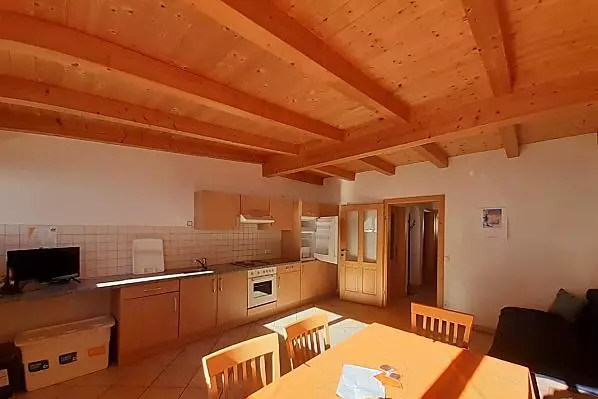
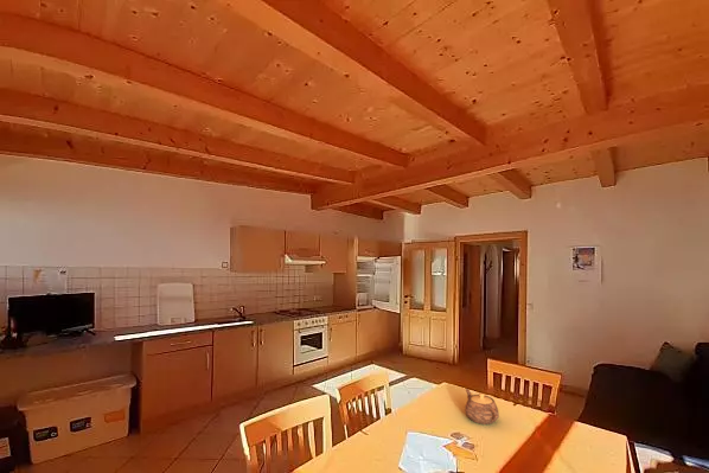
+ teapot (480, 405)
